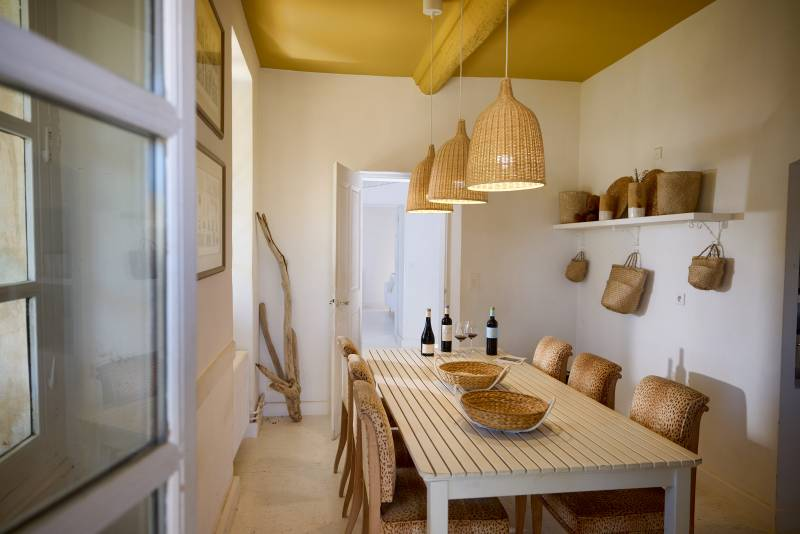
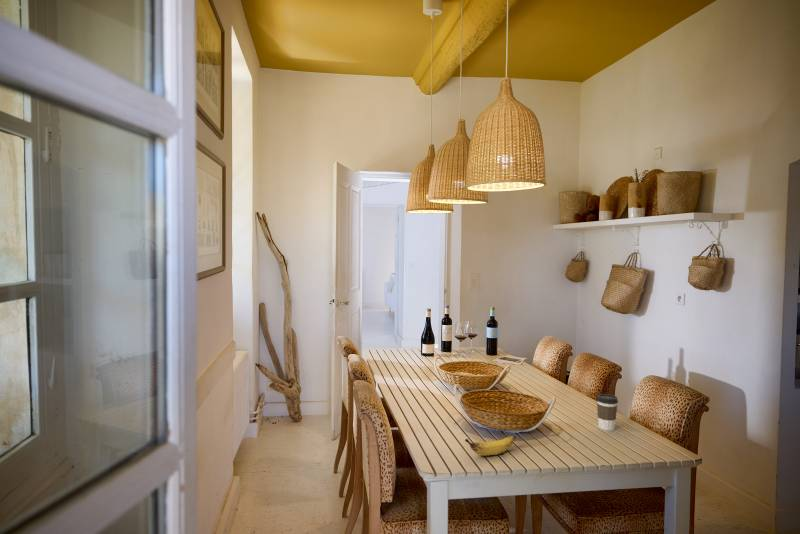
+ banana (490, 444)
+ coffee cup (606, 412)
